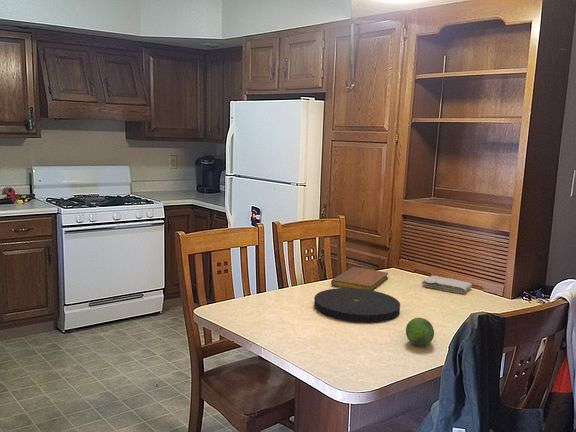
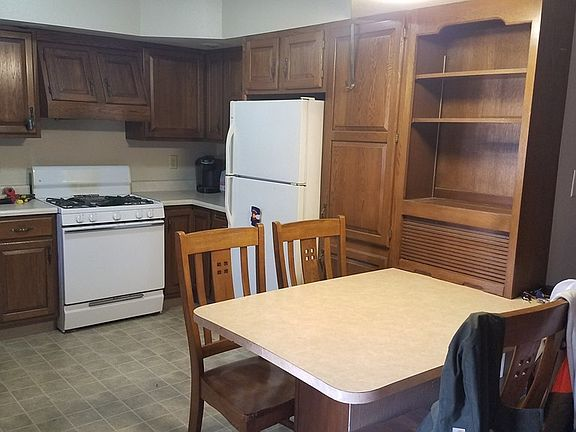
- fruit (420, 330)
- plate (356, 304)
- washcloth (446, 283)
- notebook (360, 278)
